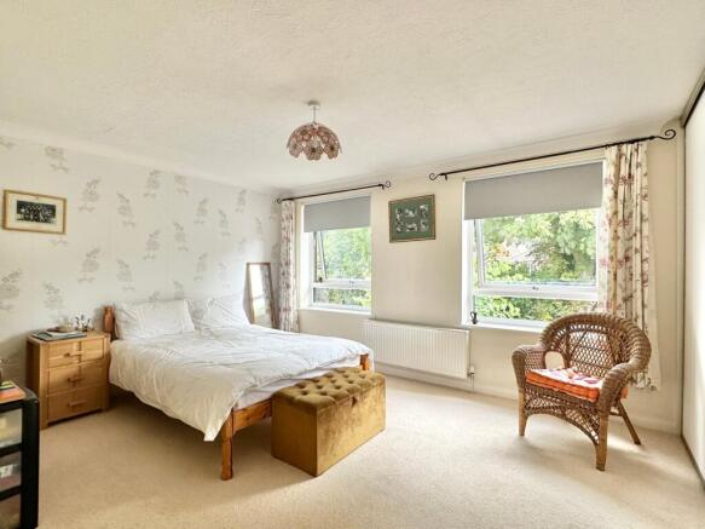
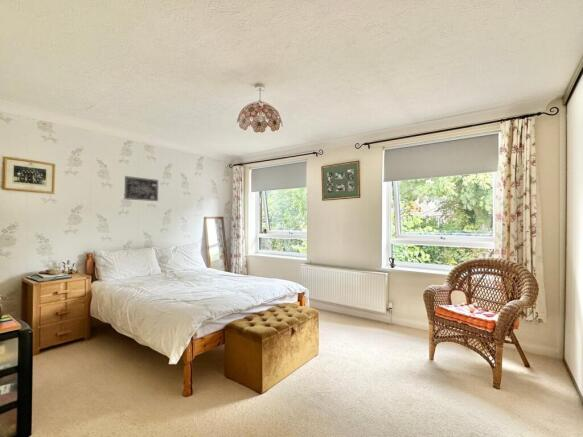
+ wall art (142, 189)
